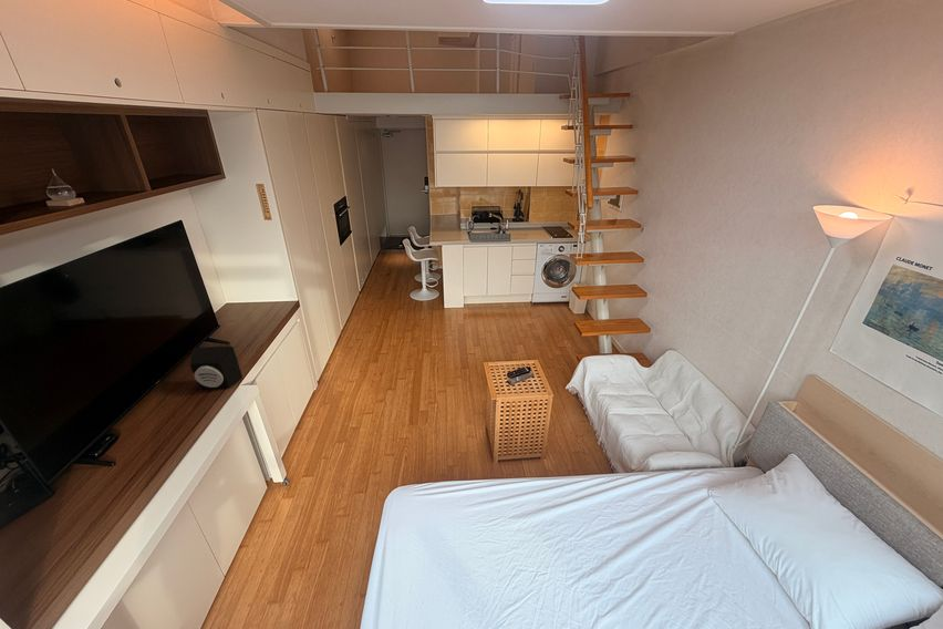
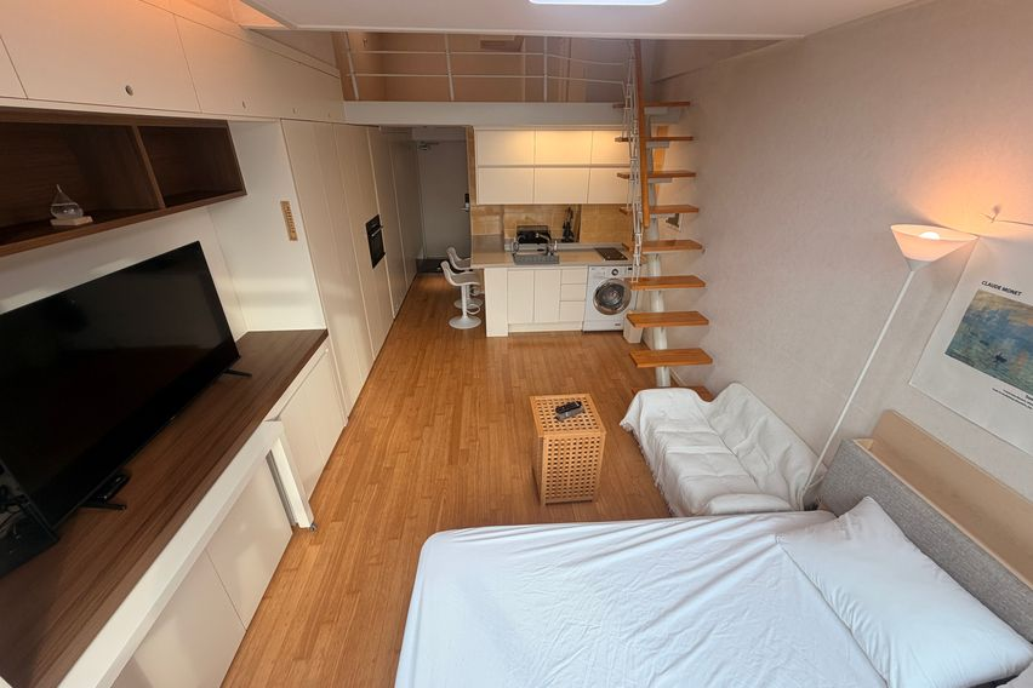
- speaker (213, 369)
